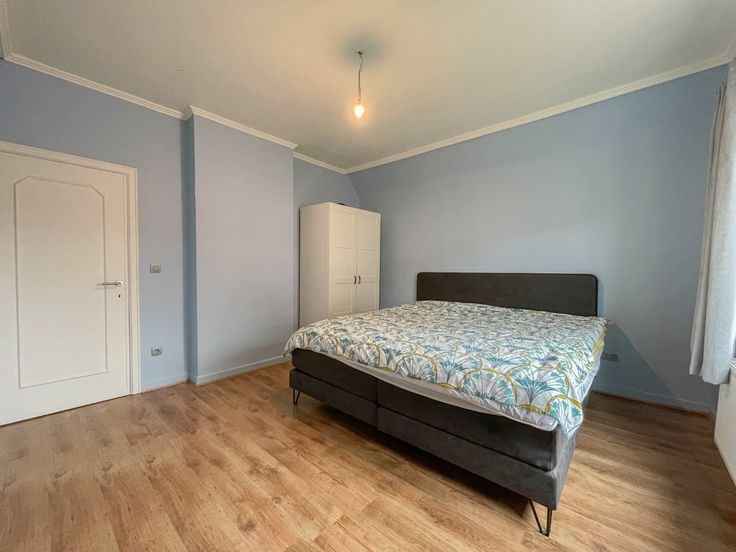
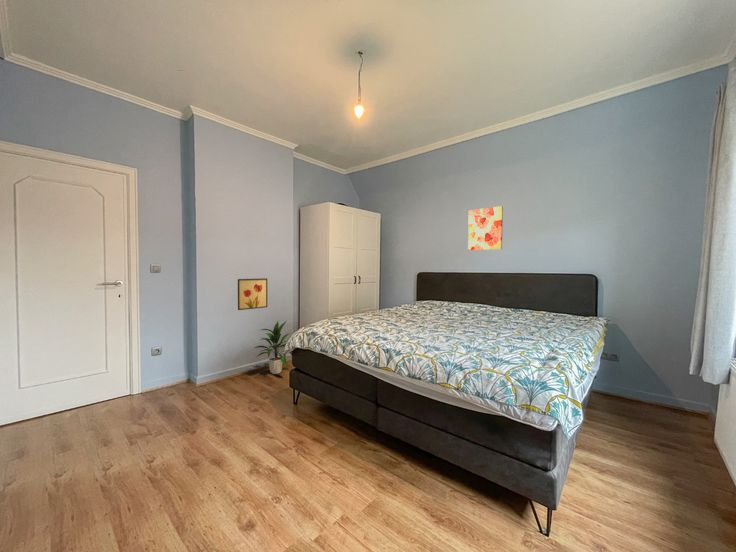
+ indoor plant (275, 347)
+ wall art (484, 229)
+ wall art (252, 293)
